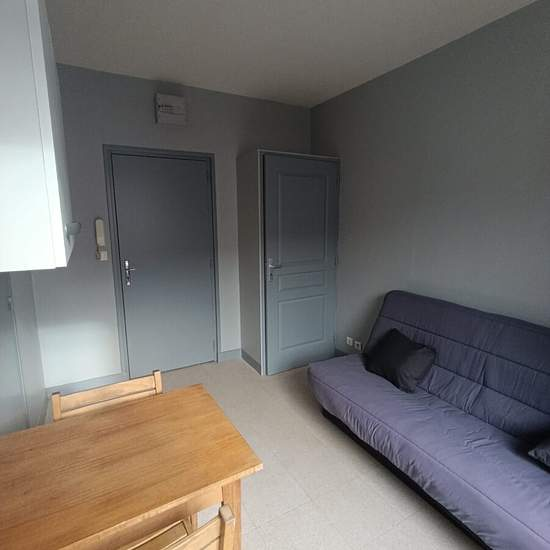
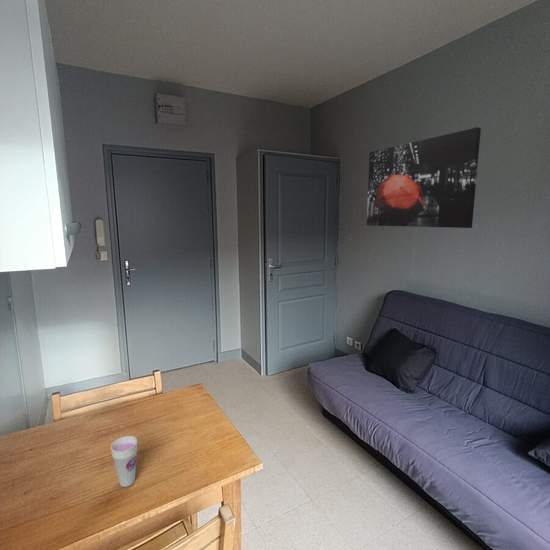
+ cup (125, 462)
+ wall art (413, 185)
